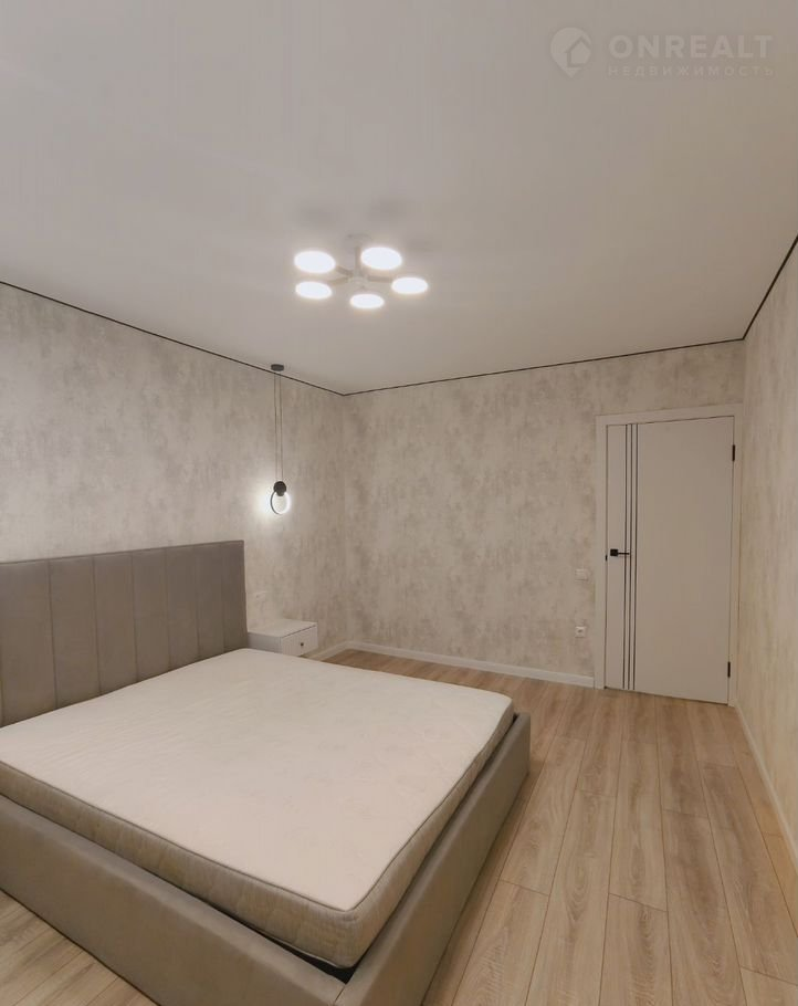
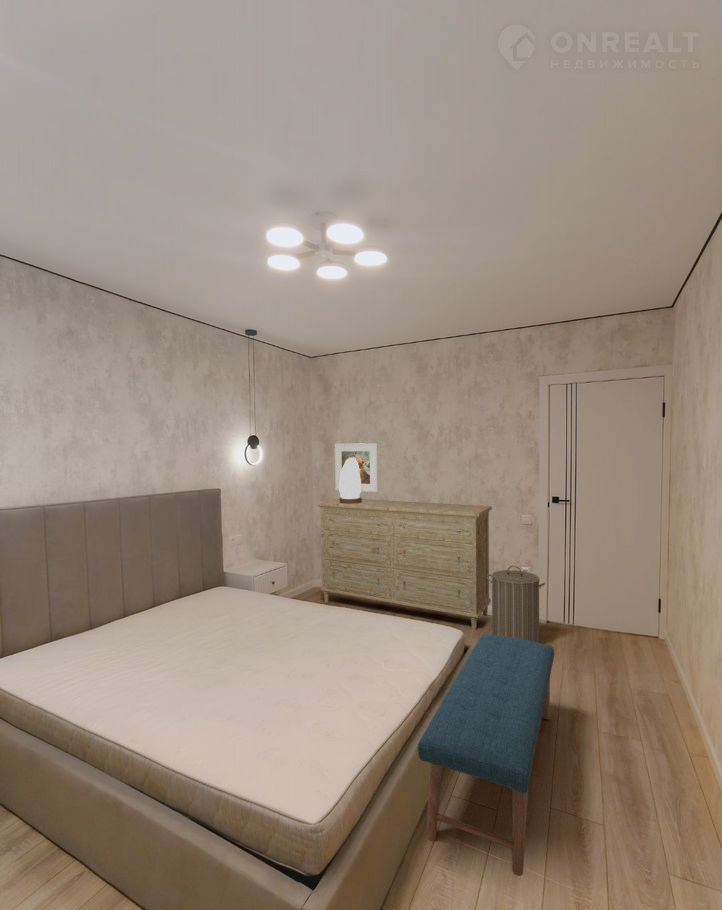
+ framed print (358, 465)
+ laundry hamper (515, 603)
+ bench (498, 723)
+ table lamp (349, 479)
+ dresser (401, 556)
